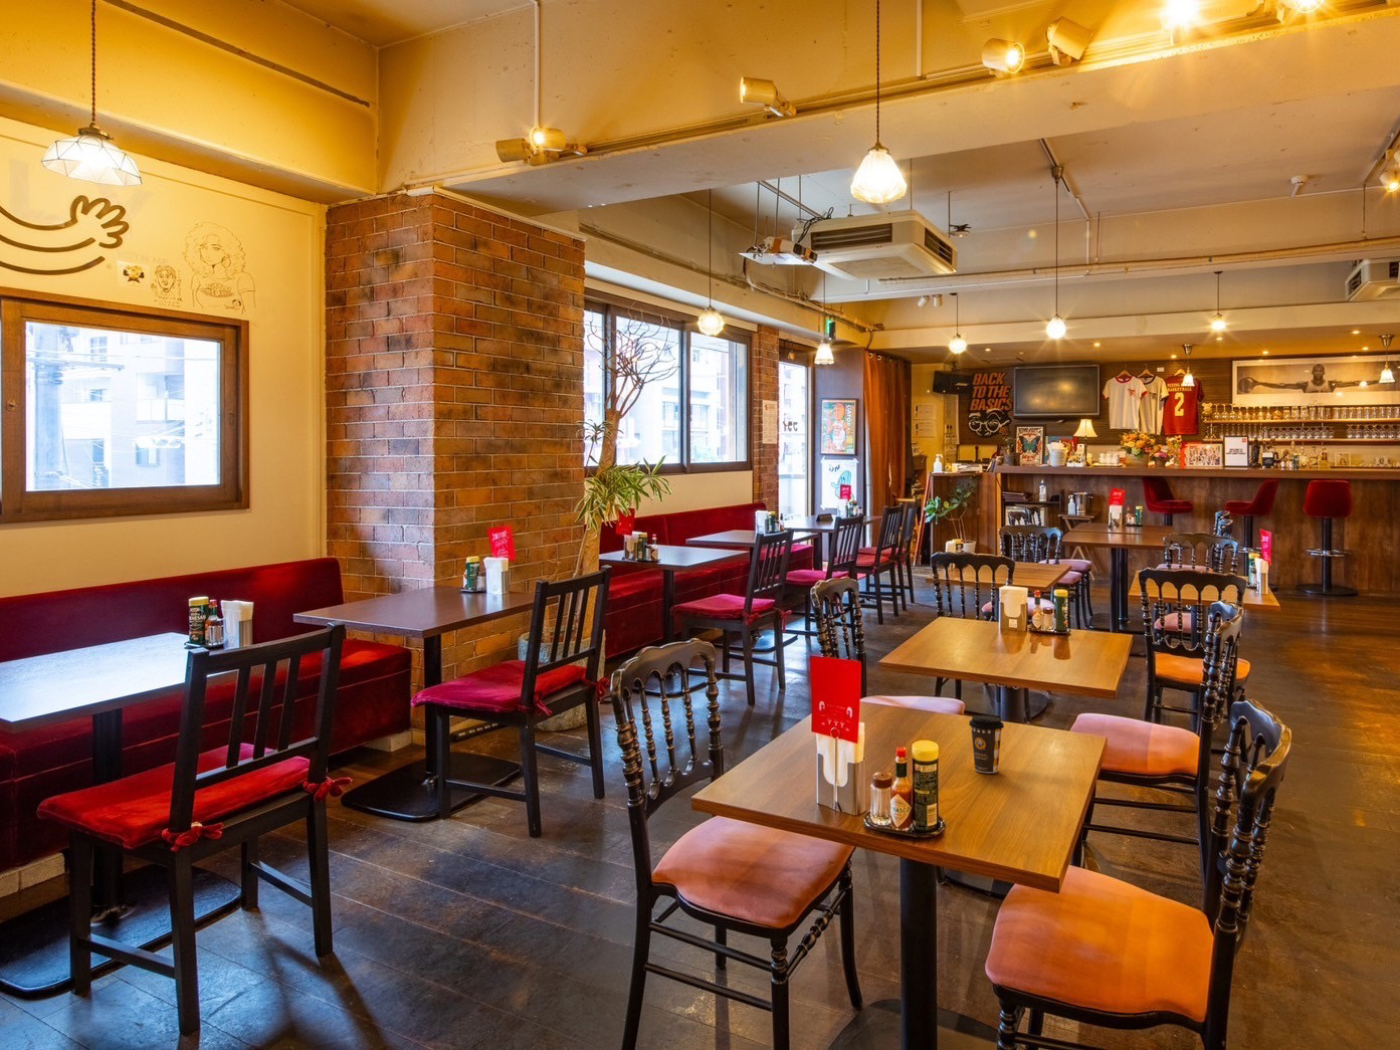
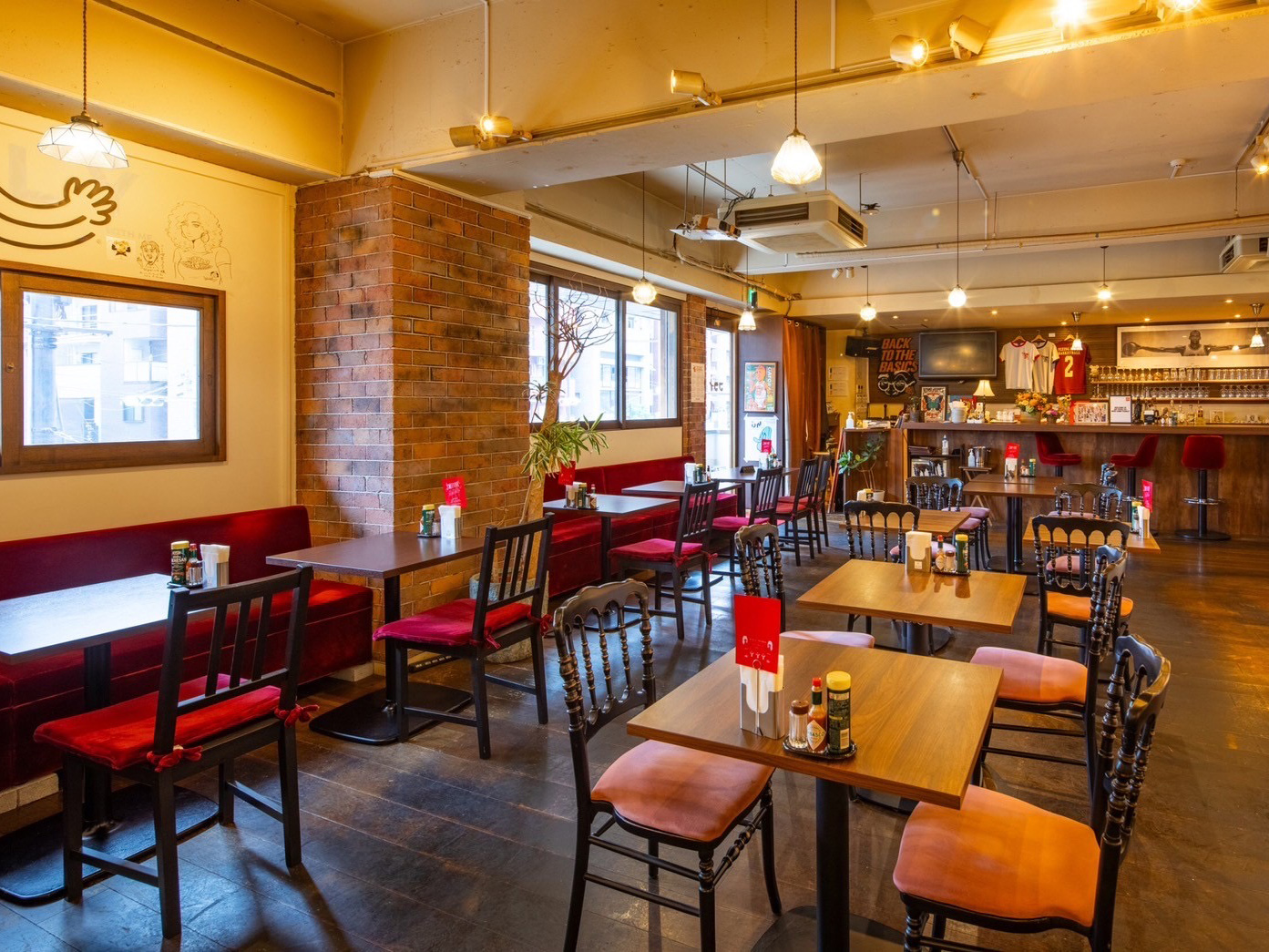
- coffee cup (986, 743)
